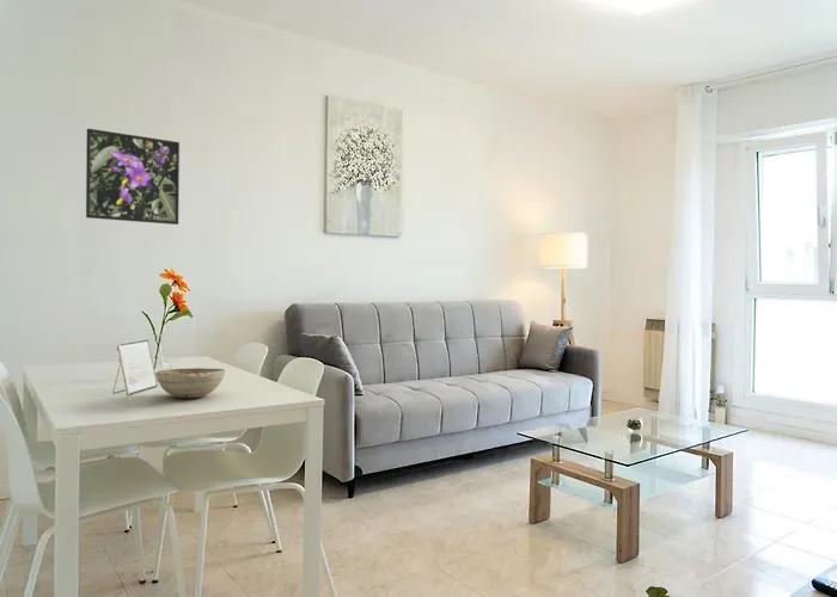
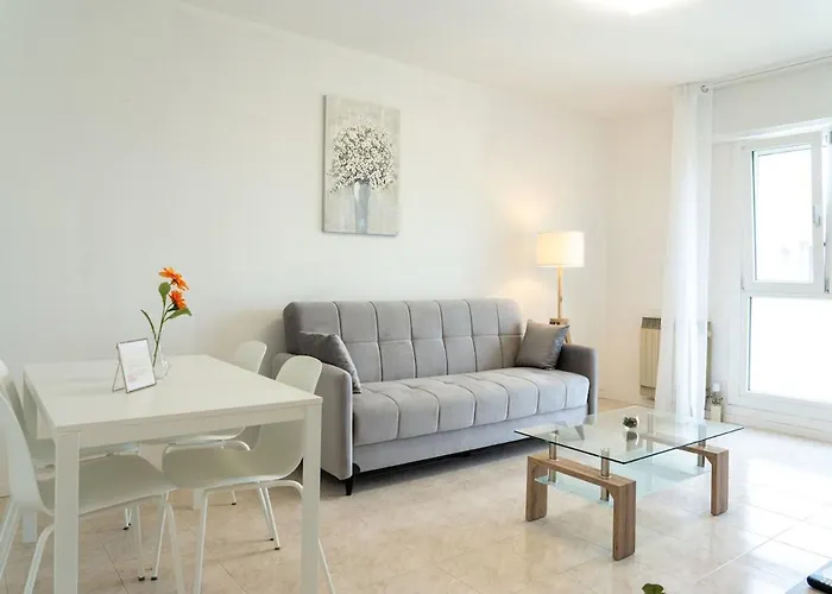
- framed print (134, 178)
- decorative bowl (190, 382)
